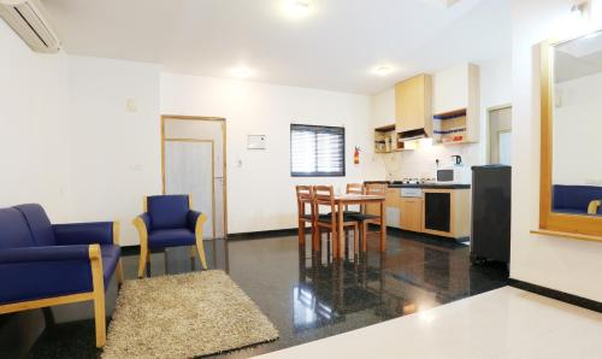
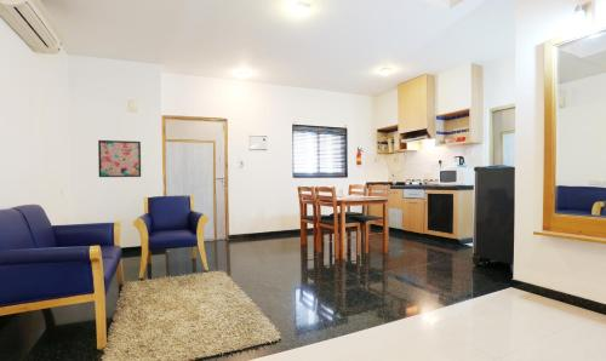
+ wall art (120, 159)
